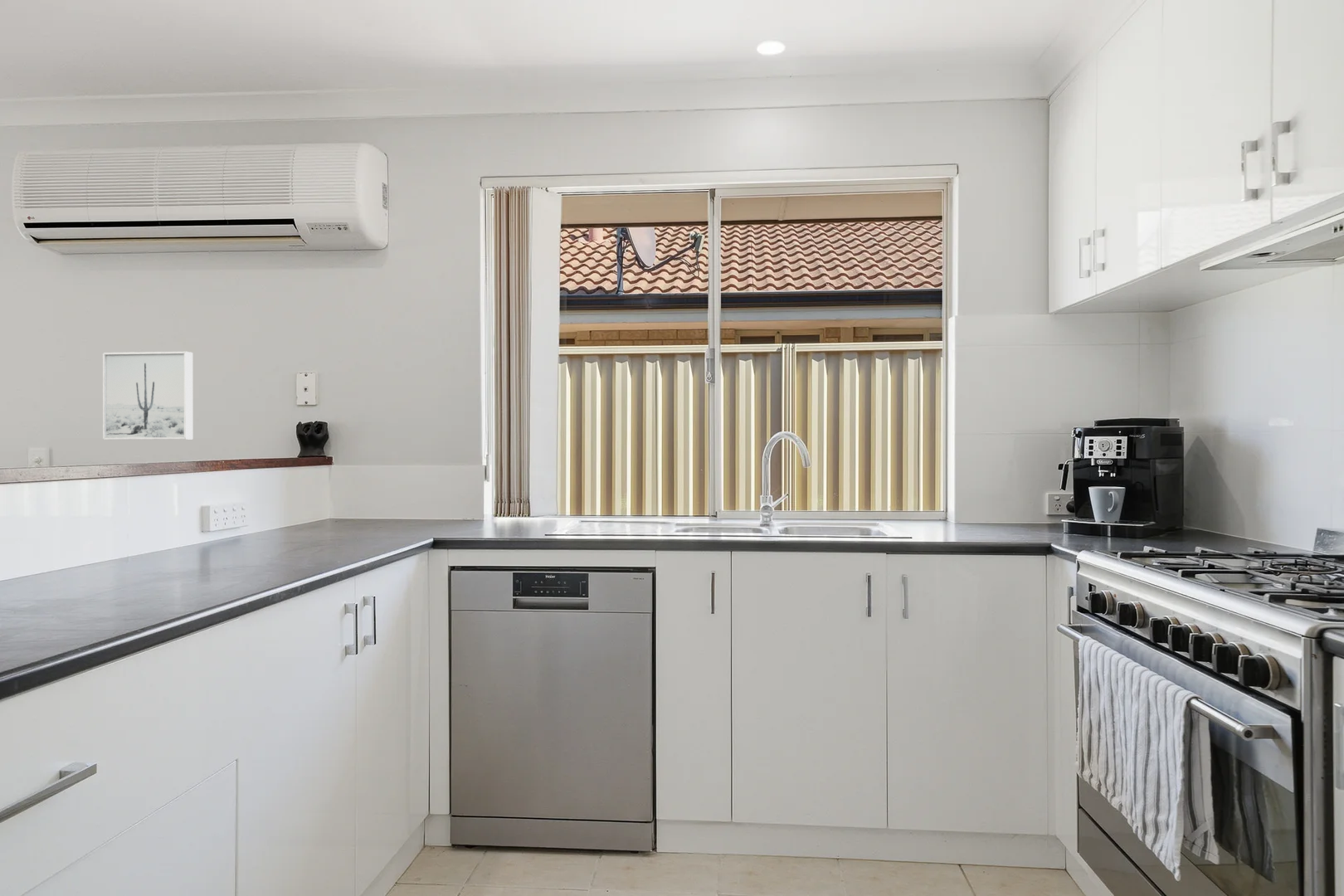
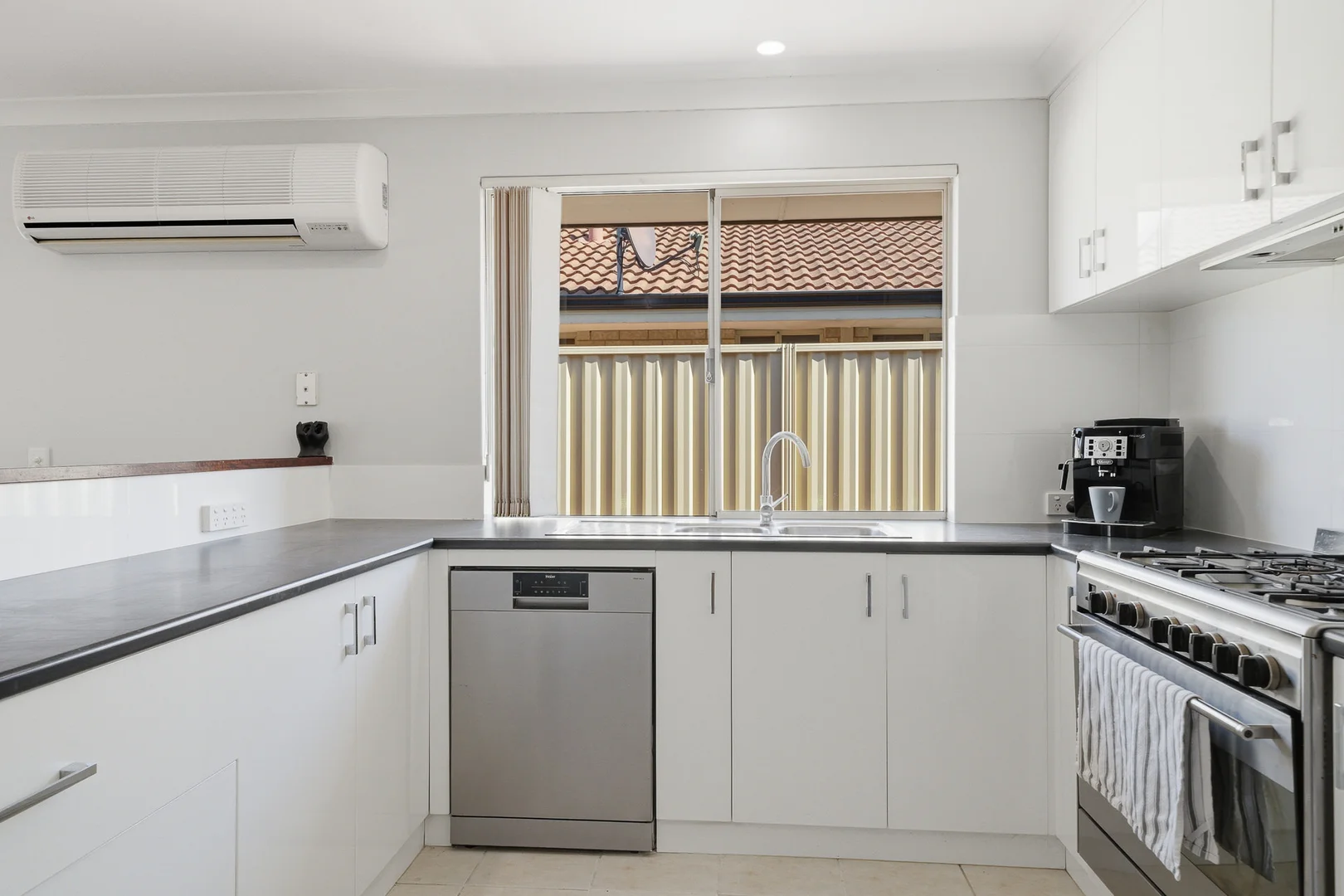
- wall art (148, 396)
